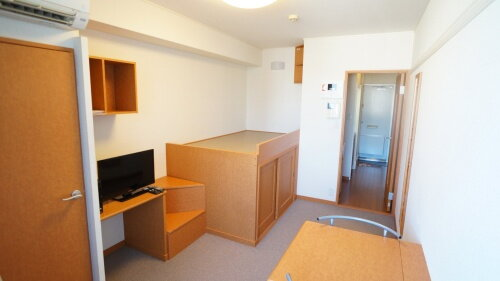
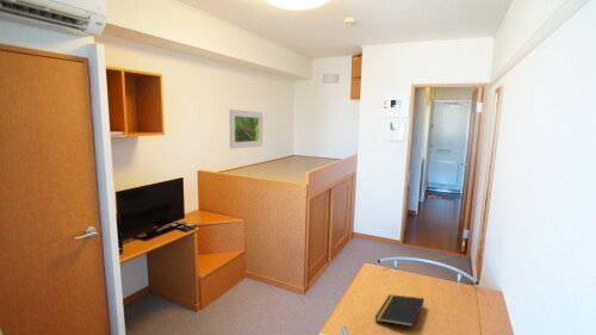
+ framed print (247, 129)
+ notepad (399, 309)
